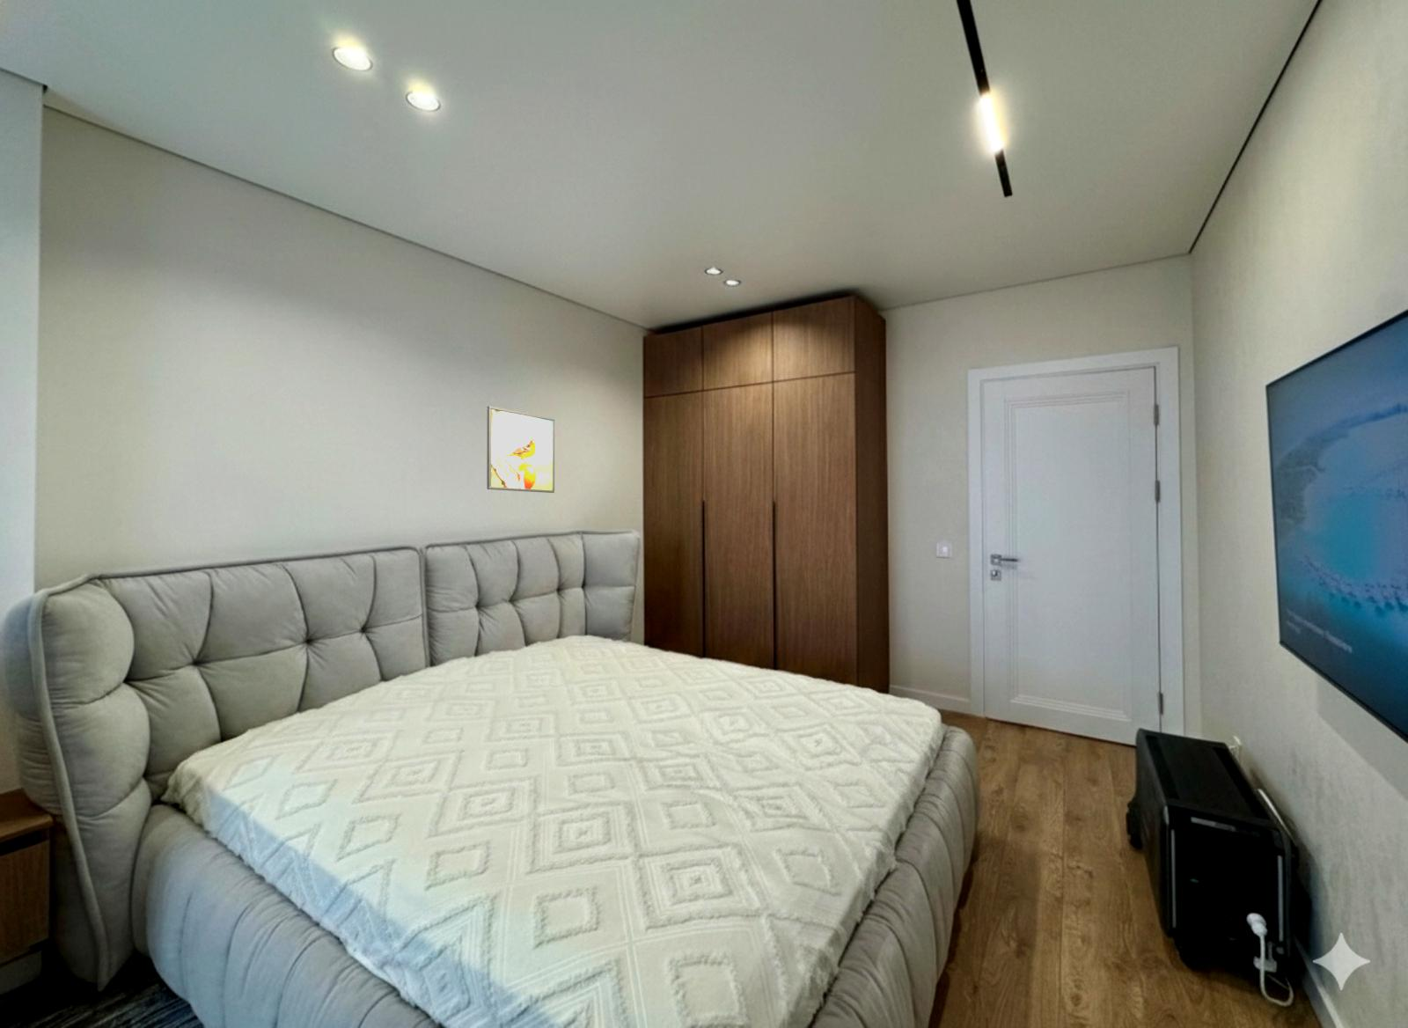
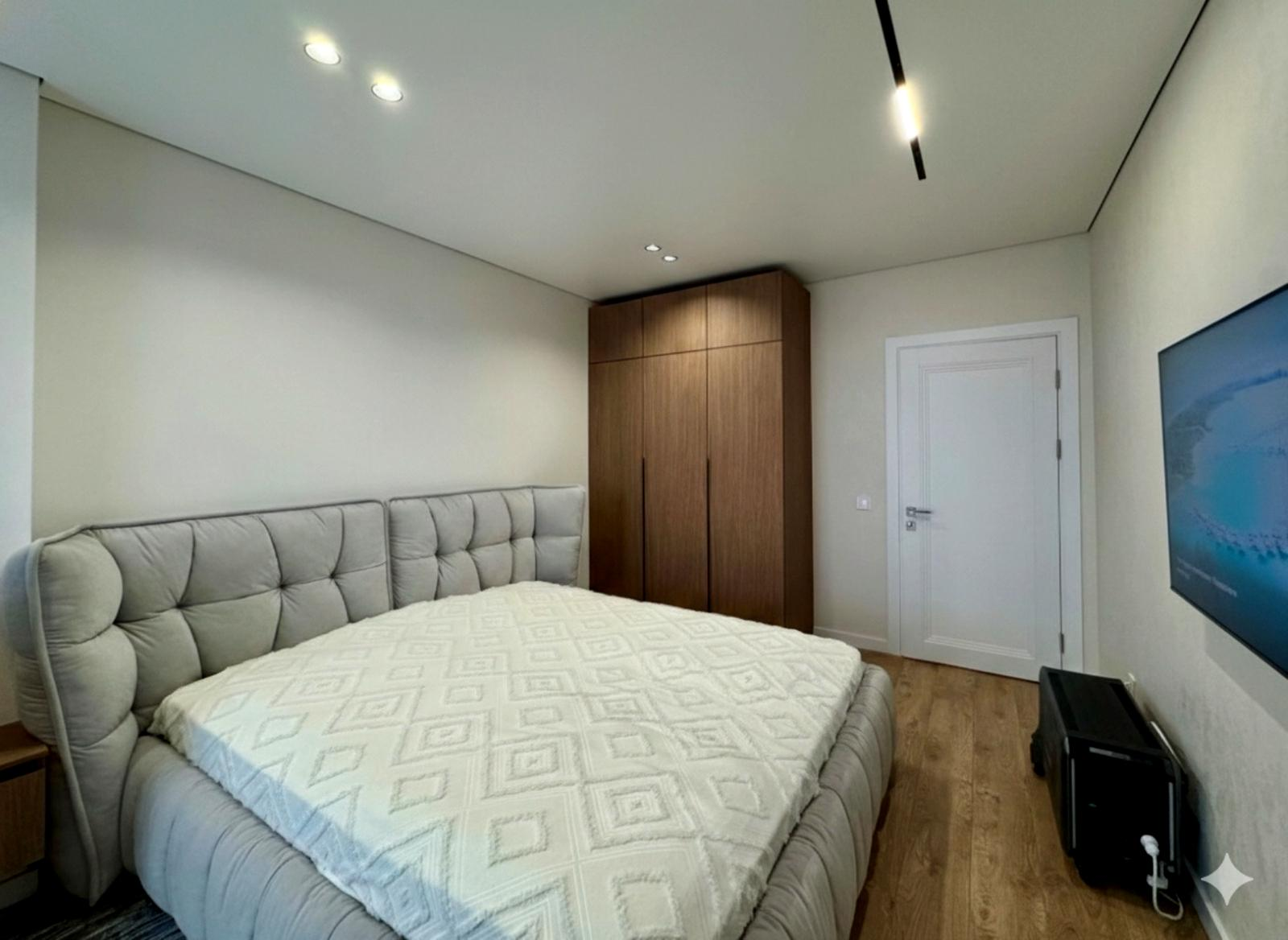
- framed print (523, 452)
